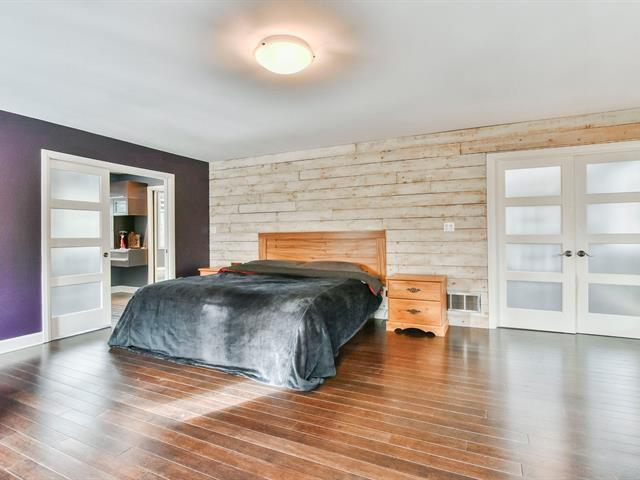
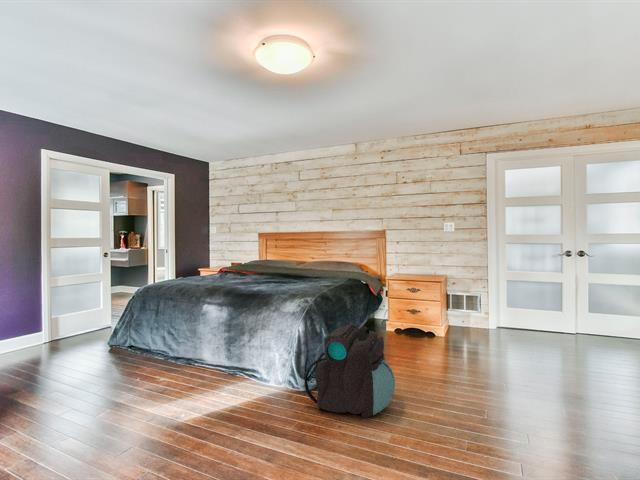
+ backpack (350, 365)
